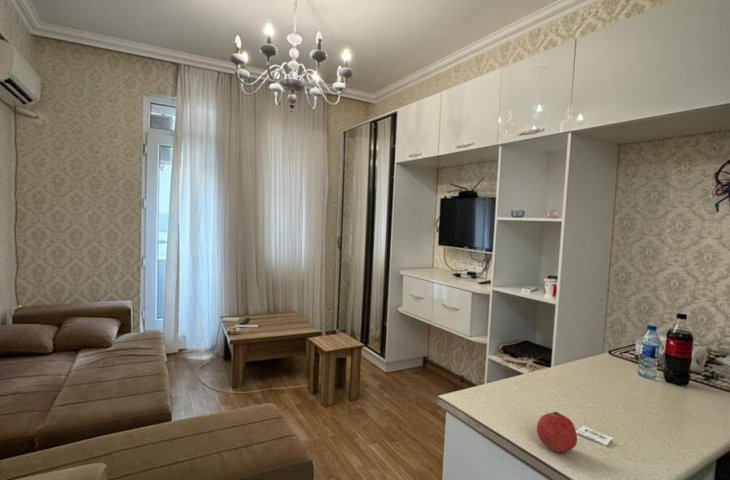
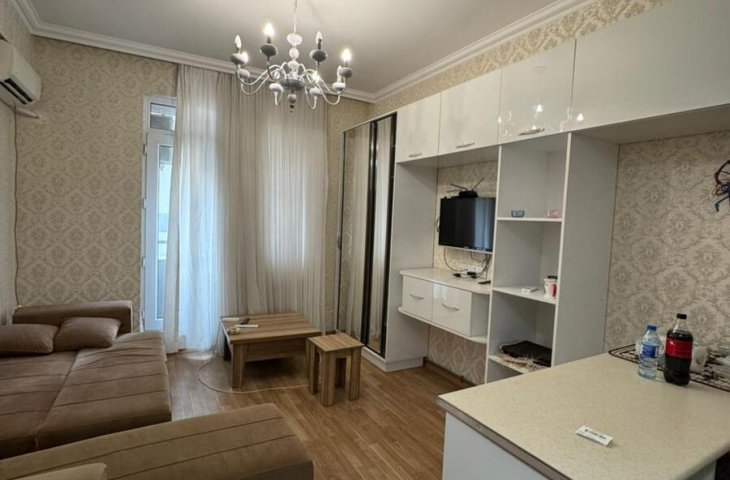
- fruit (556, 430)
